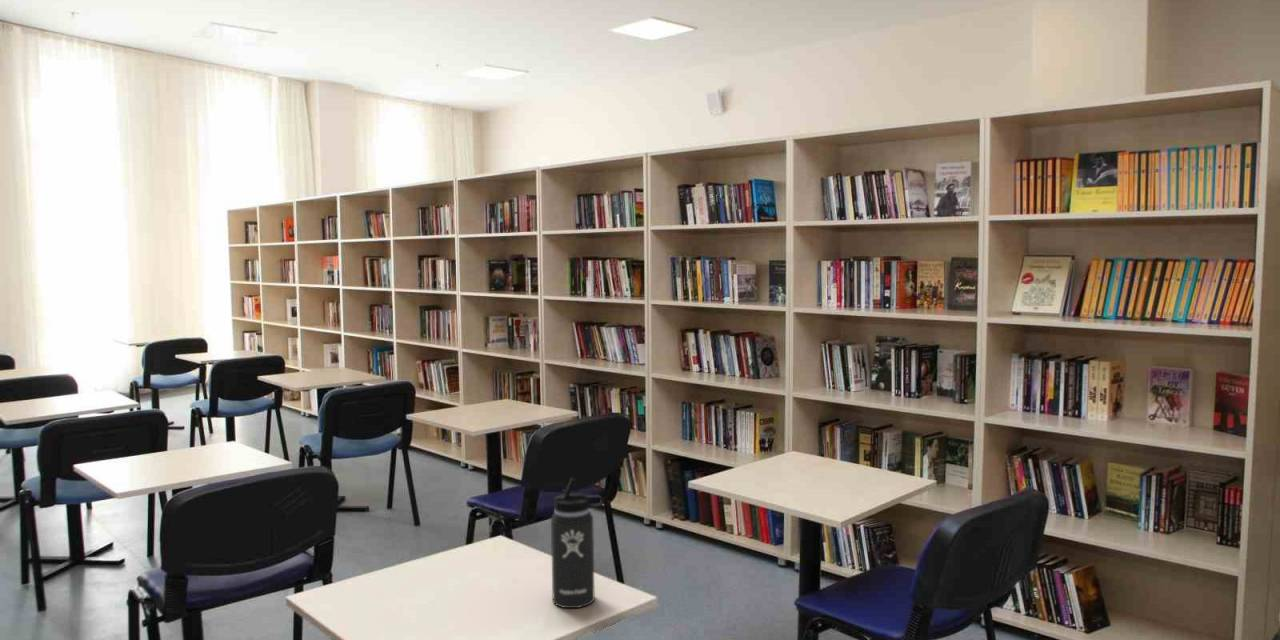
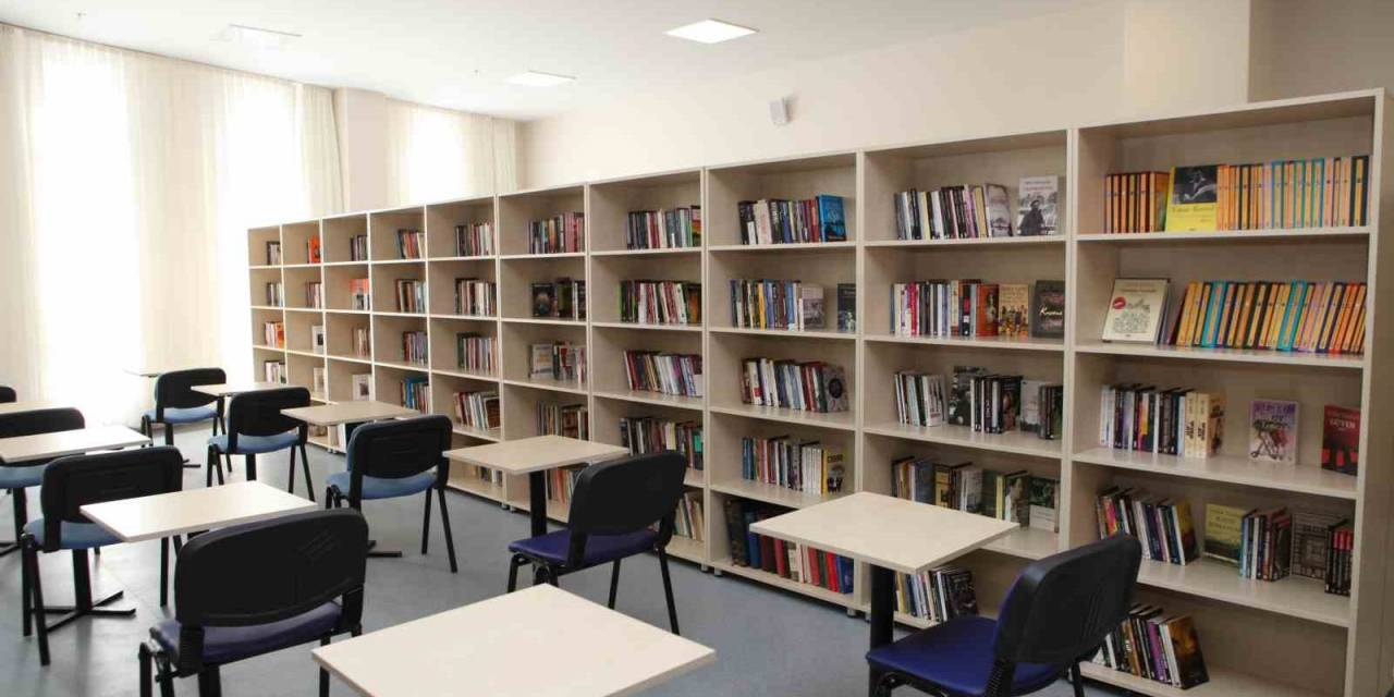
- thermos bottle (577, 538)
